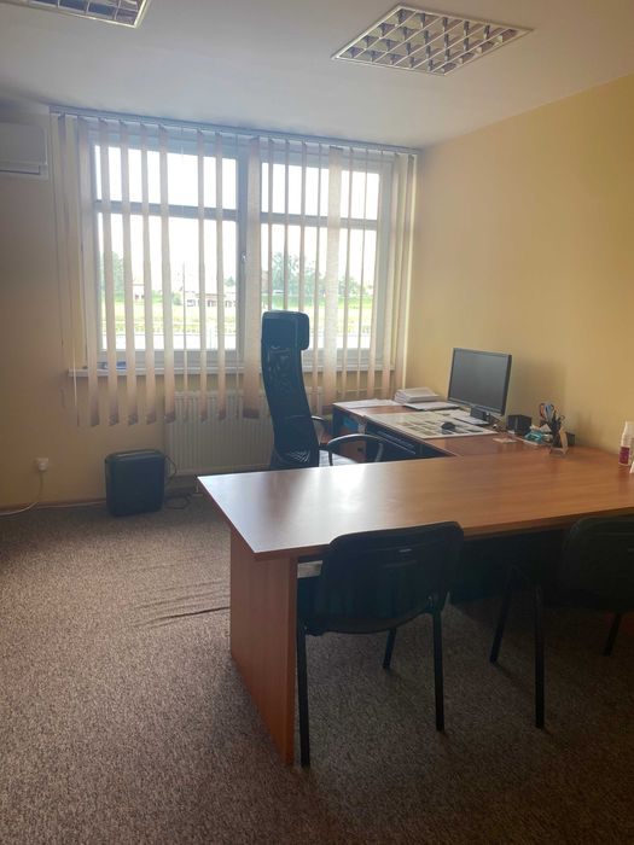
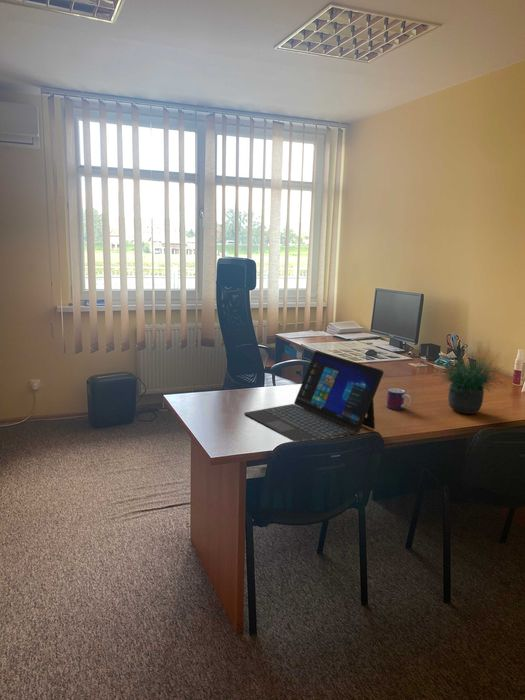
+ mug (399, 399)
+ potted plant (468, 375)
+ laptop (311, 392)
